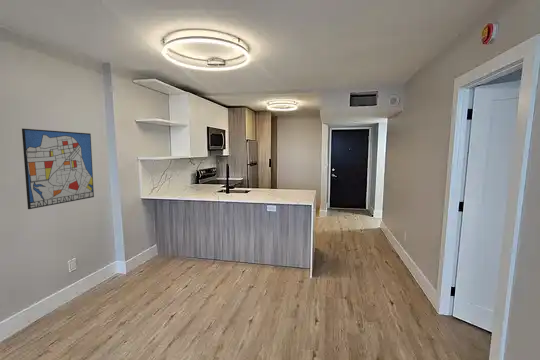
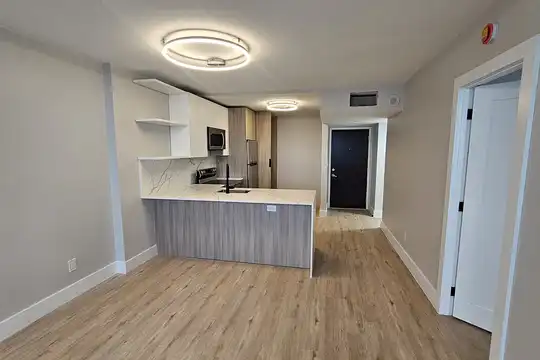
- wall art (62, 167)
